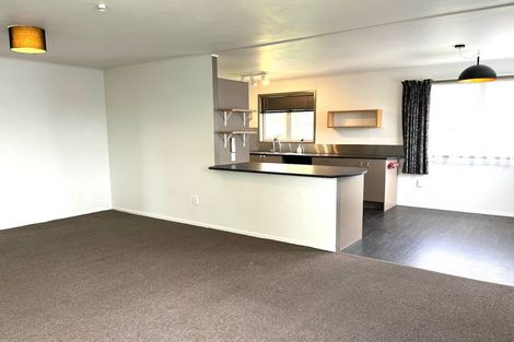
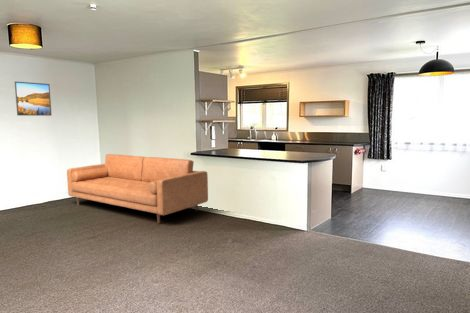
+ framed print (33, 99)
+ sofa (133, 183)
